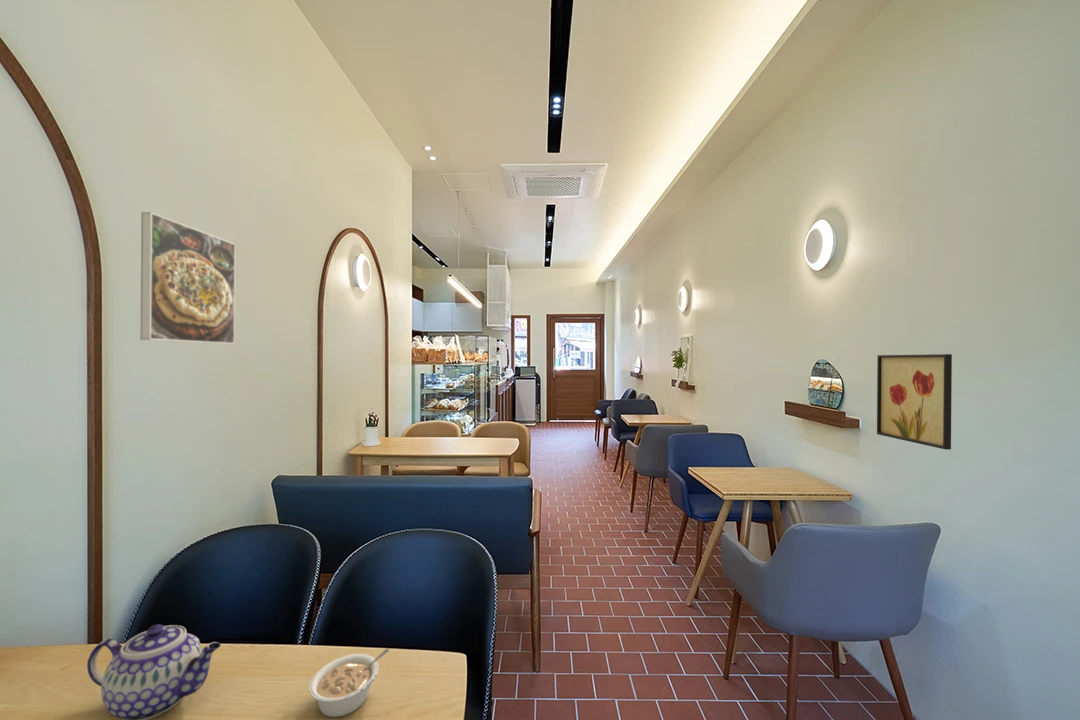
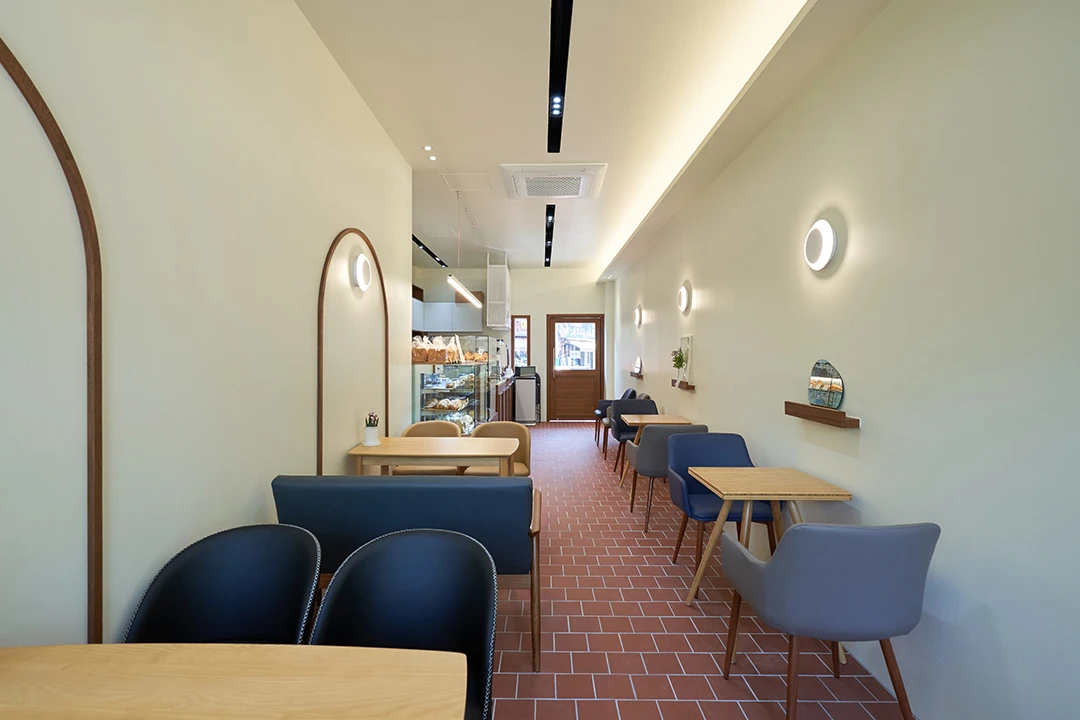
- legume (346, 683)
- wall art (912, 397)
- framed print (193, 285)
- teapot (154, 663)
